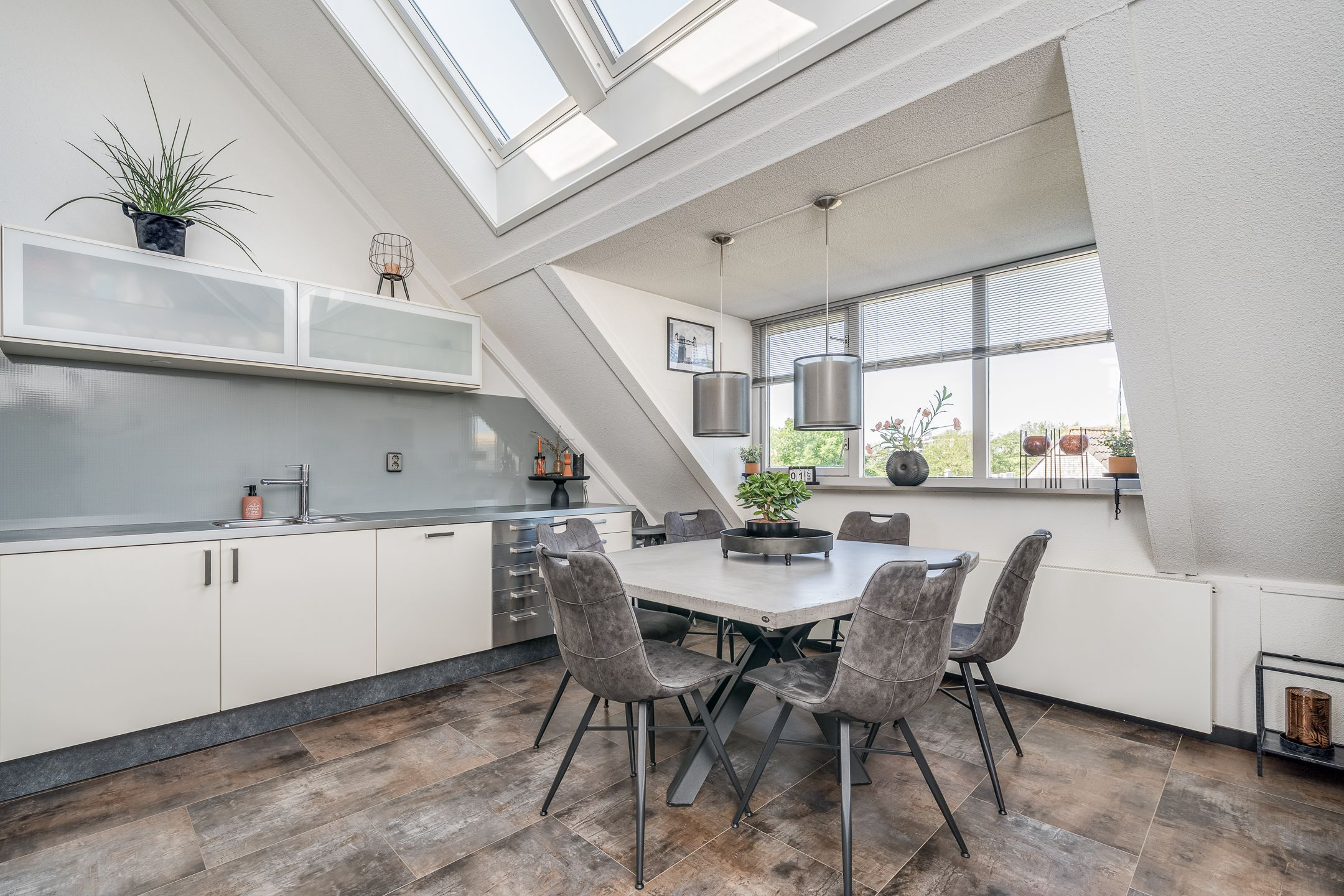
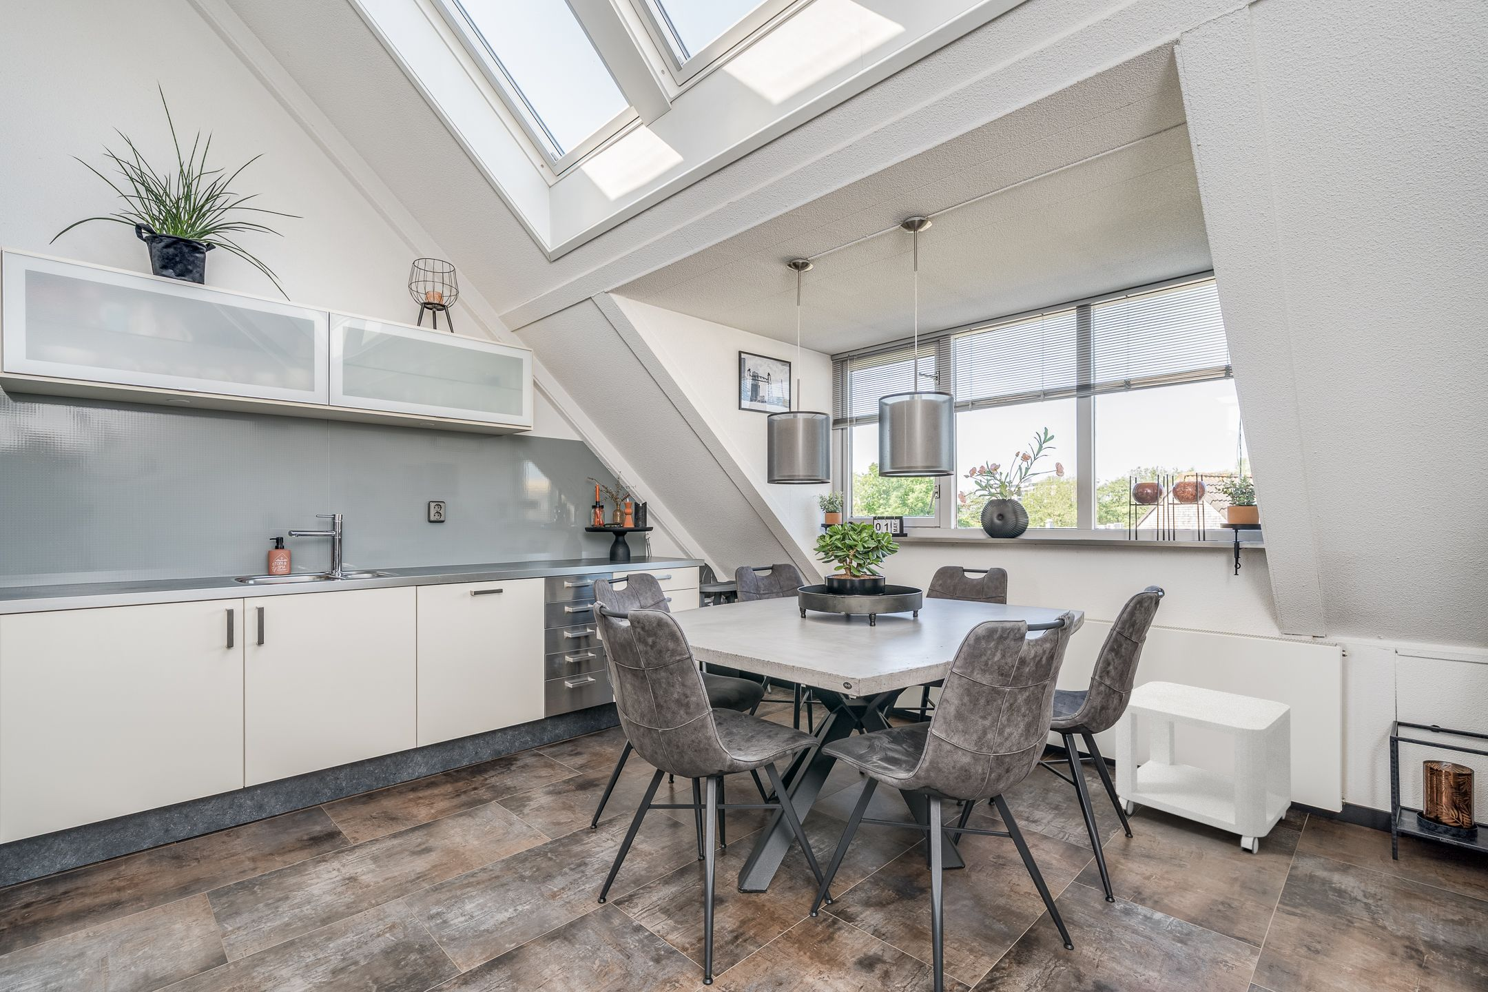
+ side table (1197, 767)
